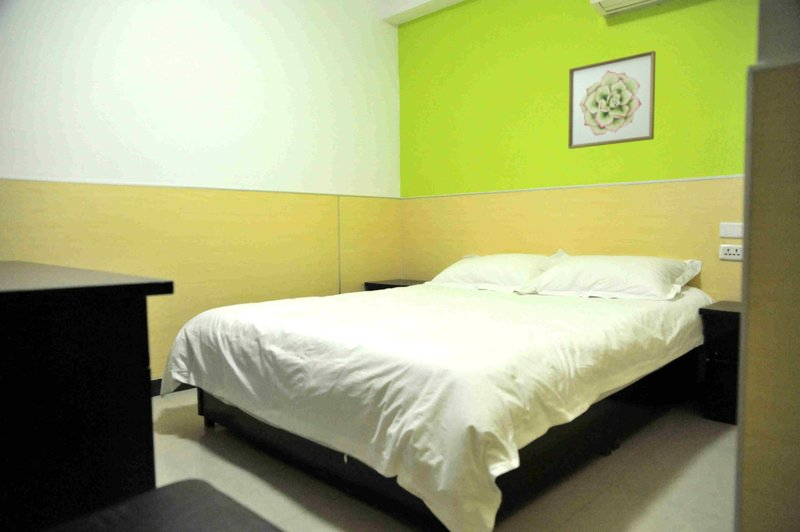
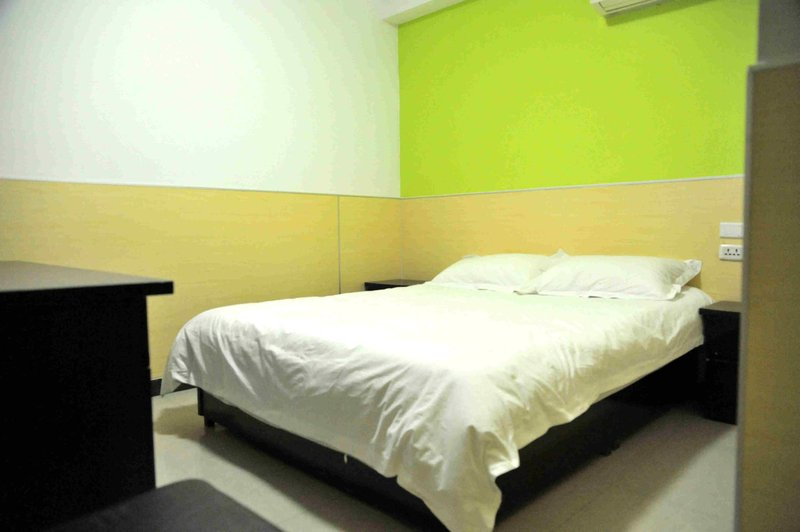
- wall art (609, 102)
